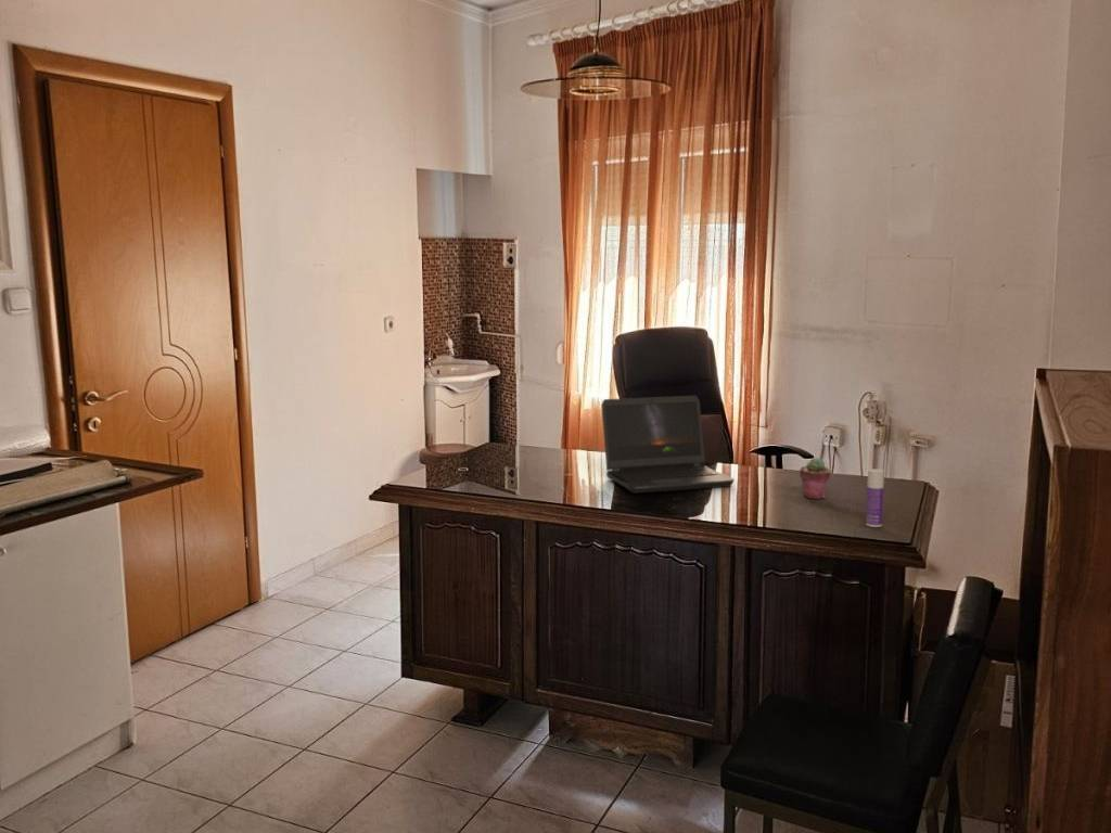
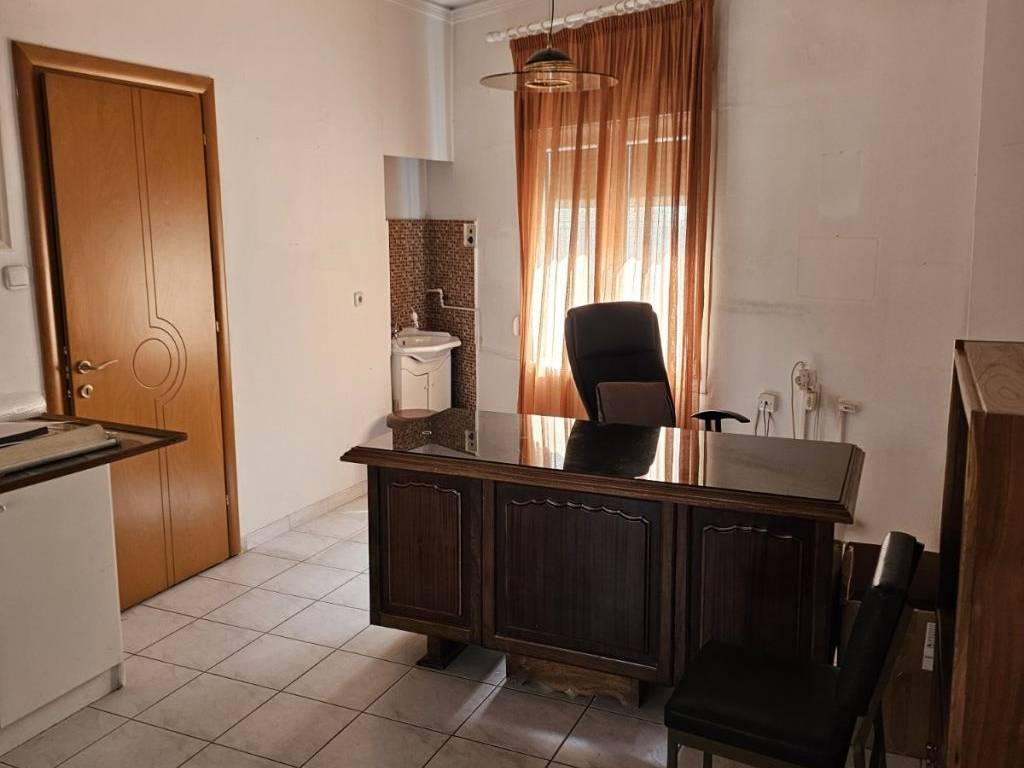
- laptop computer (666, 441)
- bottle (874, 498)
- potted succulent (815, 476)
